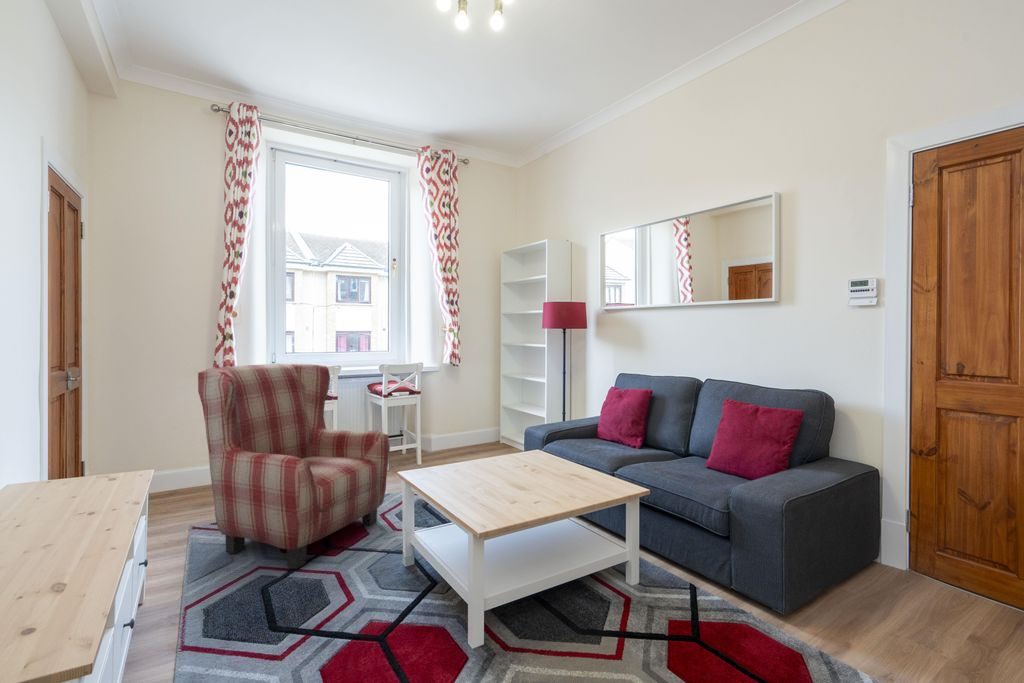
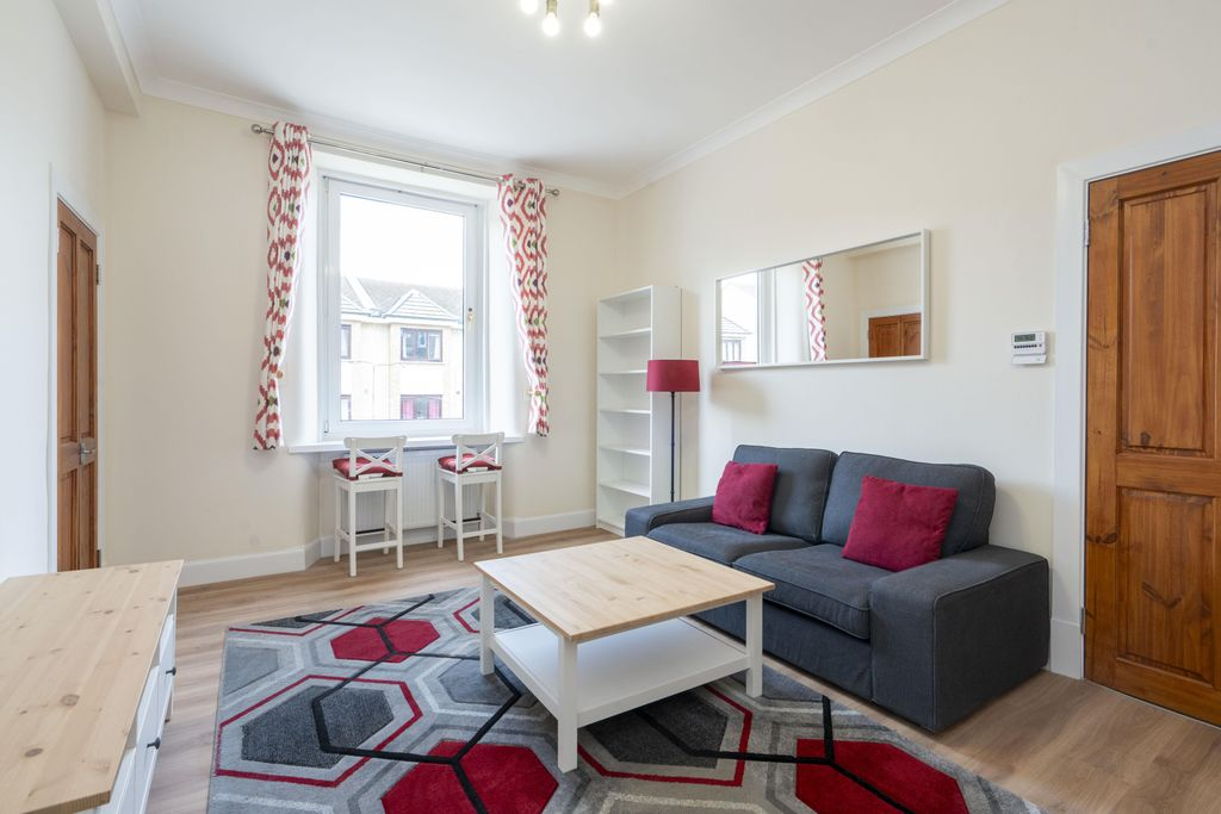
- armchair (299, 451)
